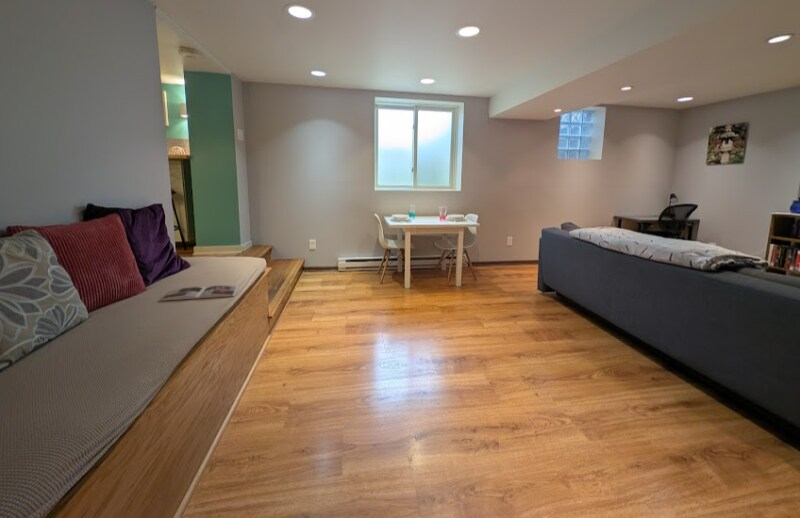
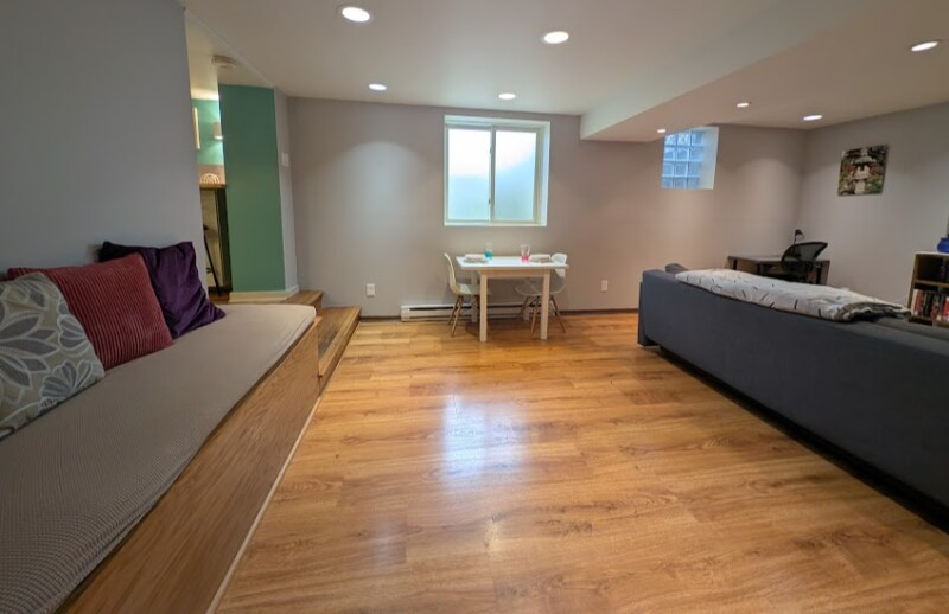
- magazine (202, 291)
